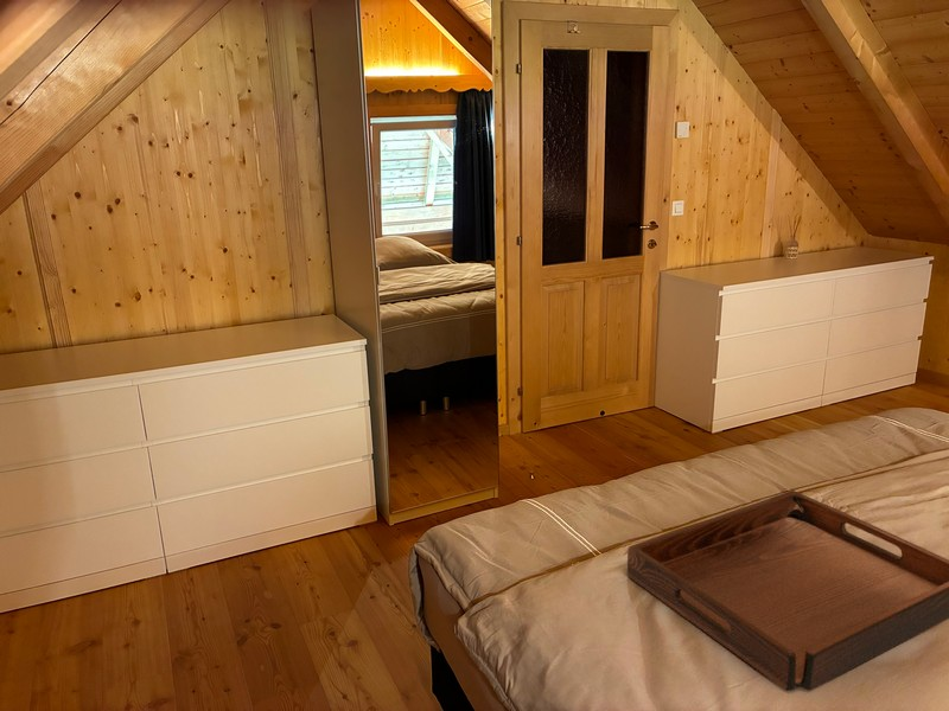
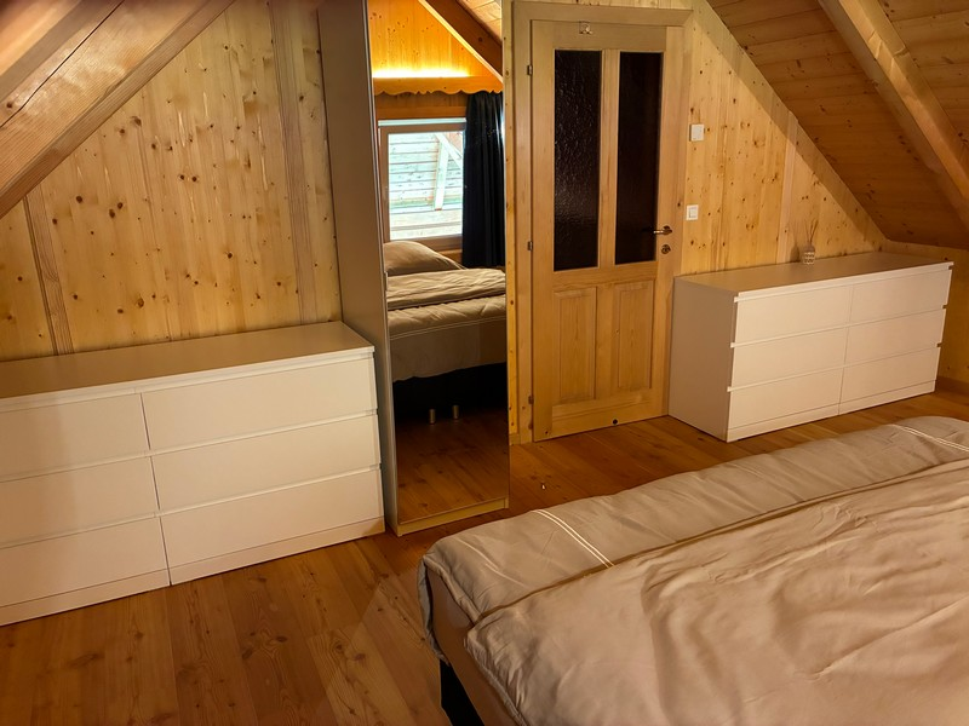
- serving tray (794, 574)
